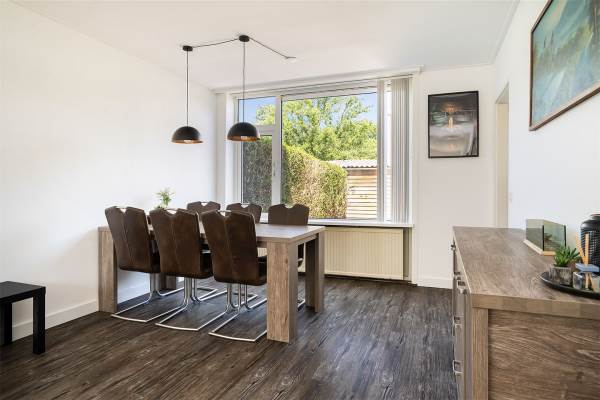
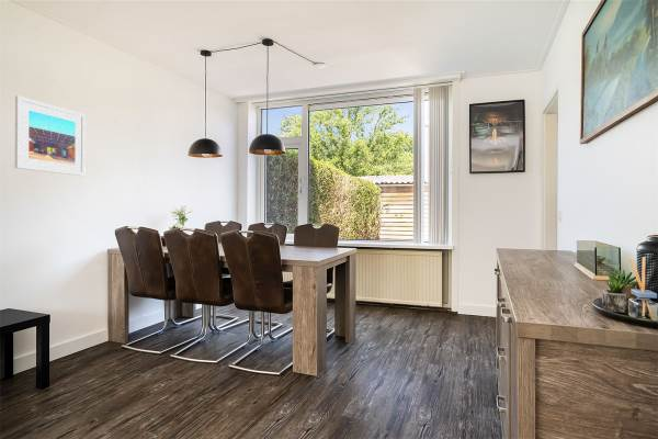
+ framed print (53, 138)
